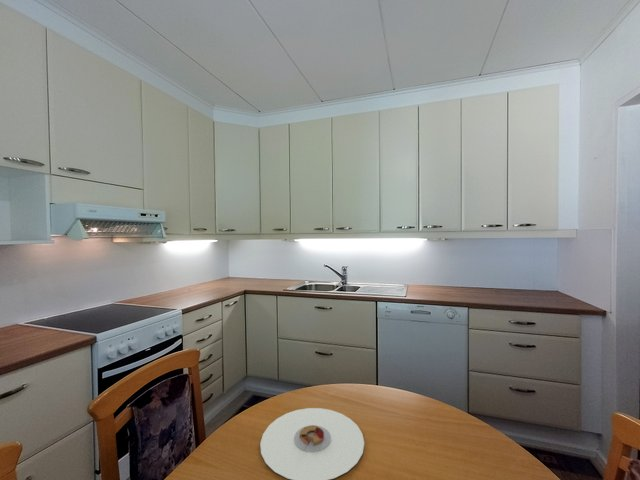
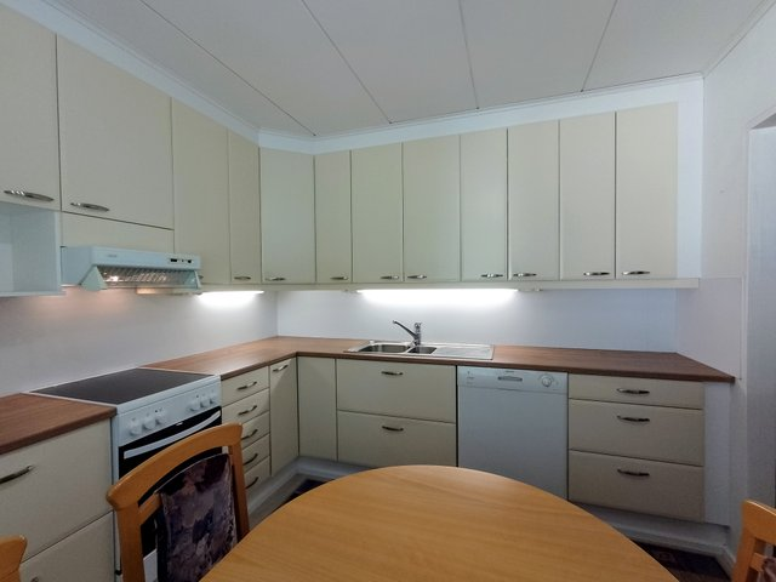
- plate (312, 435)
